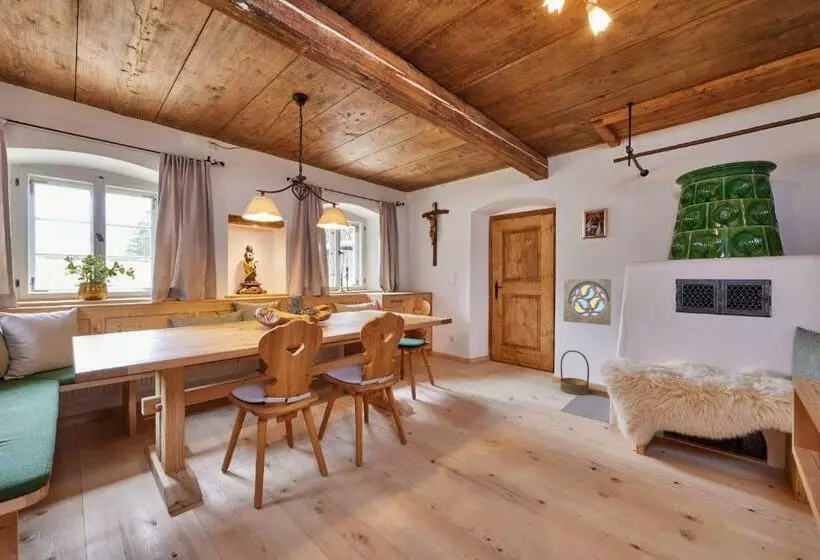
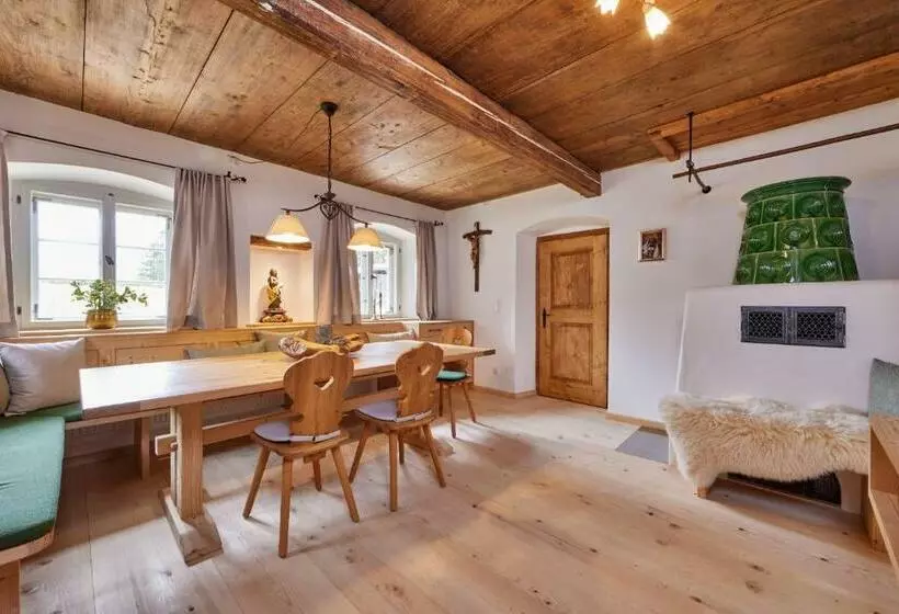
- basket (574, 378)
- wall ornament (586, 301)
